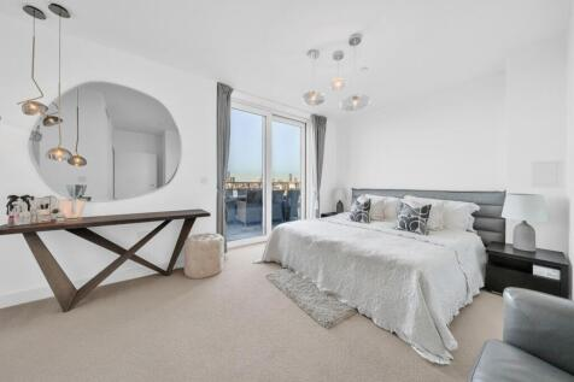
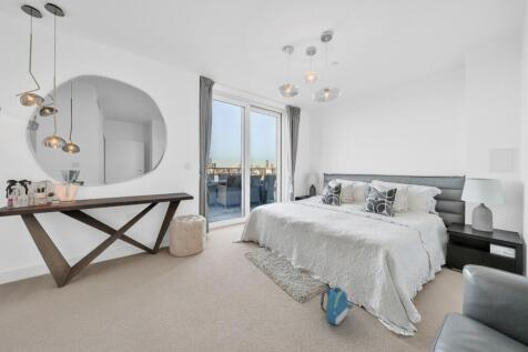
+ backpack (335, 301)
